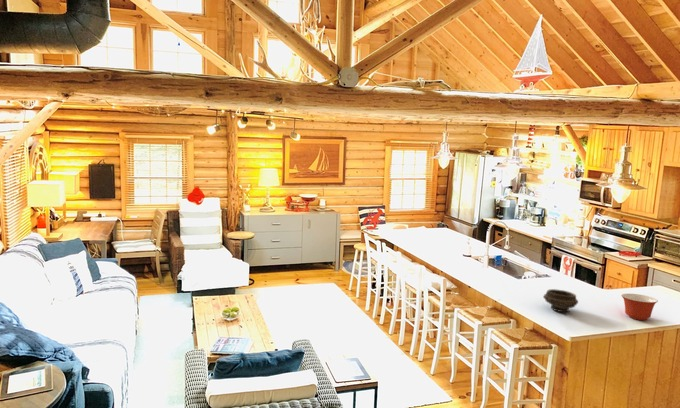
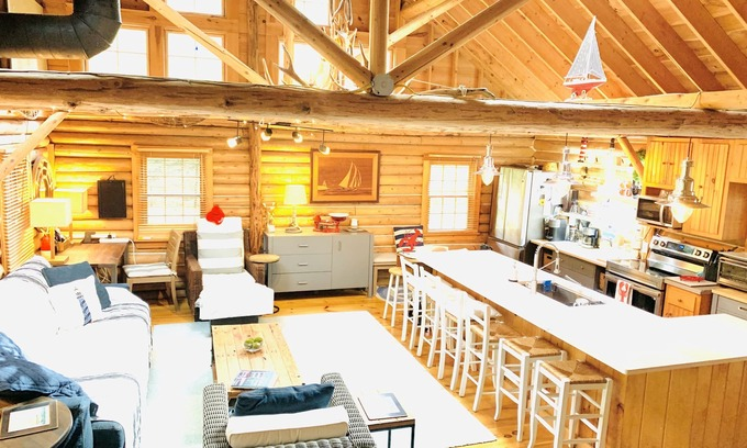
- bowl (560, 301)
- mixing bowl (638, 307)
